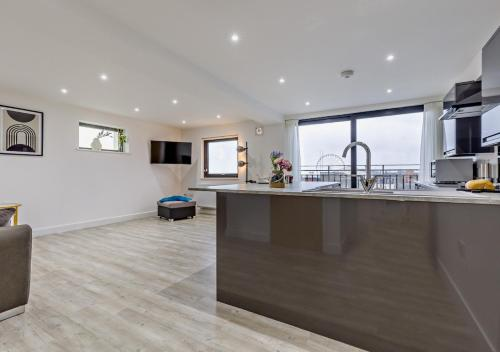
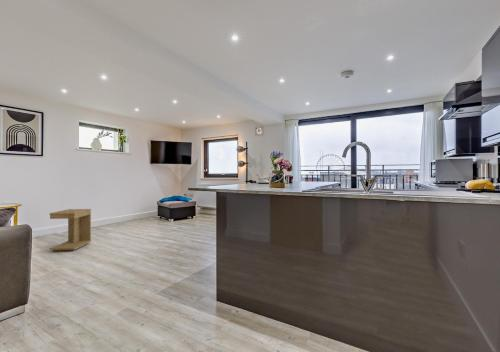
+ side table (71, 229)
